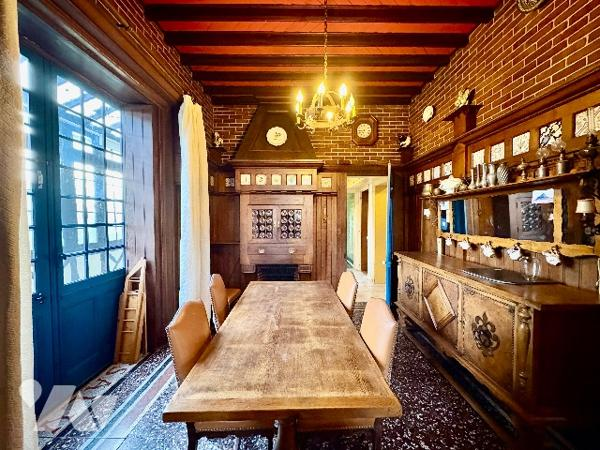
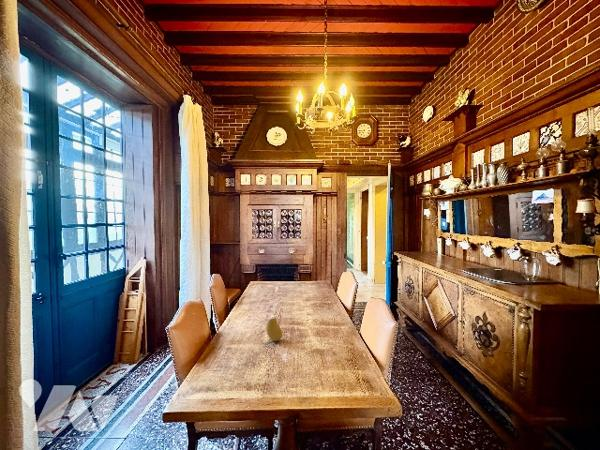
+ fruit (274, 329)
